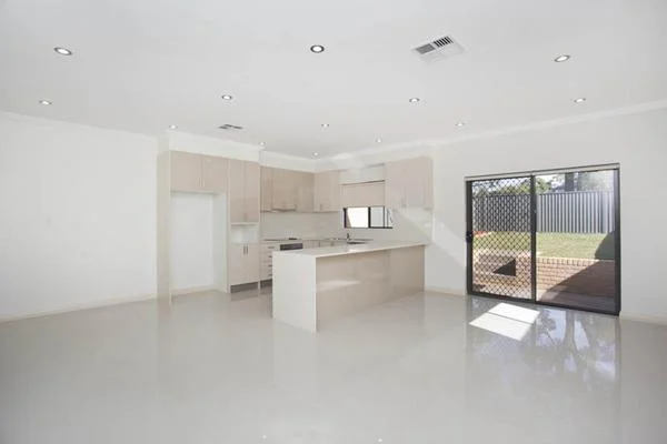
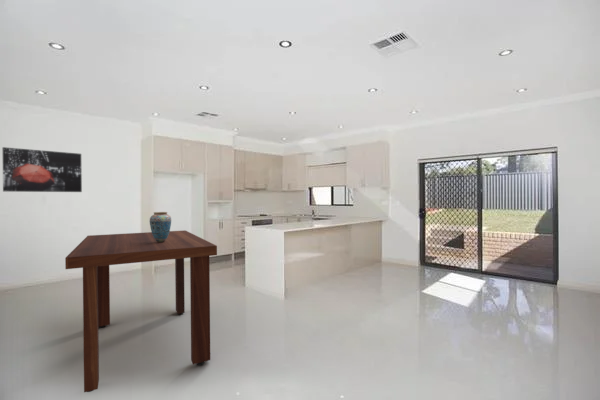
+ dining table (137, 262)
+ wall art (44, 171)
+ vase (160, 226)
